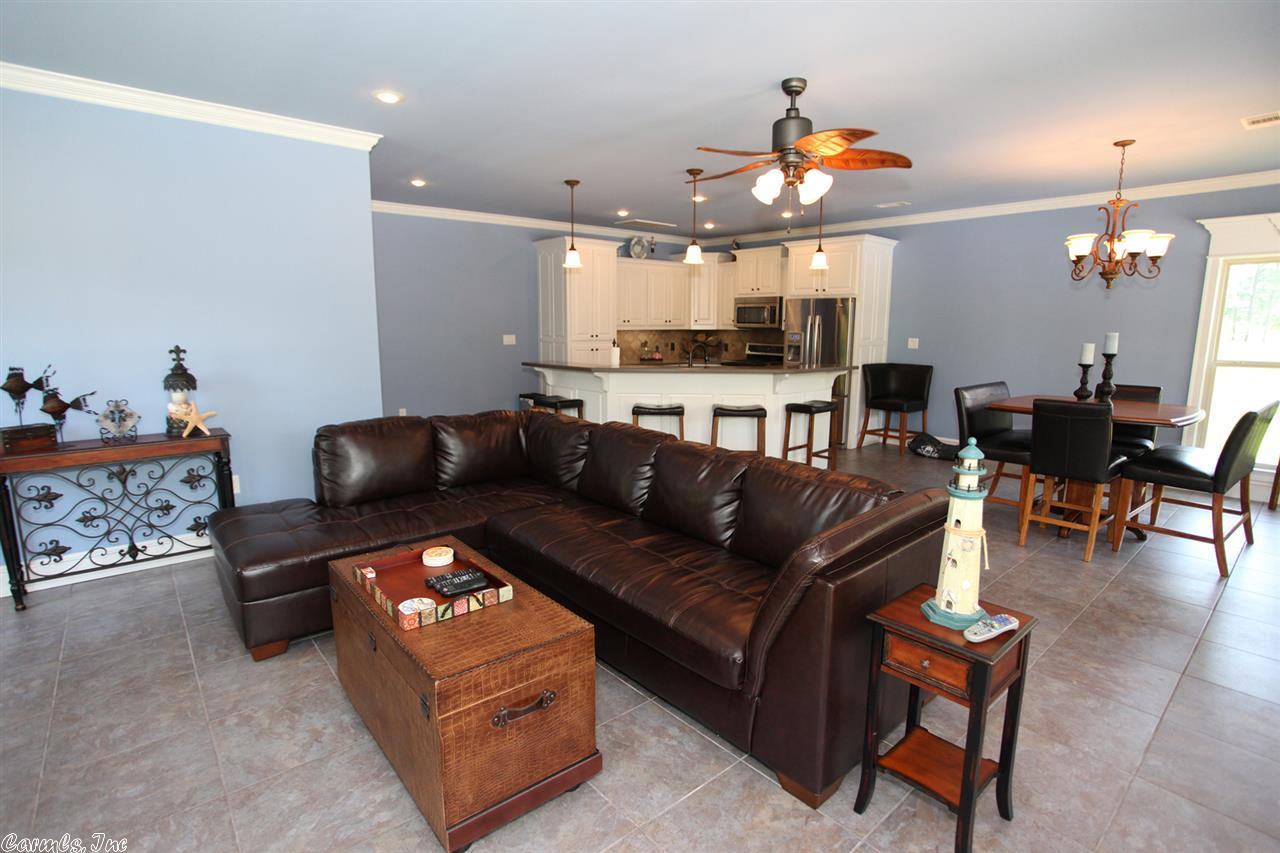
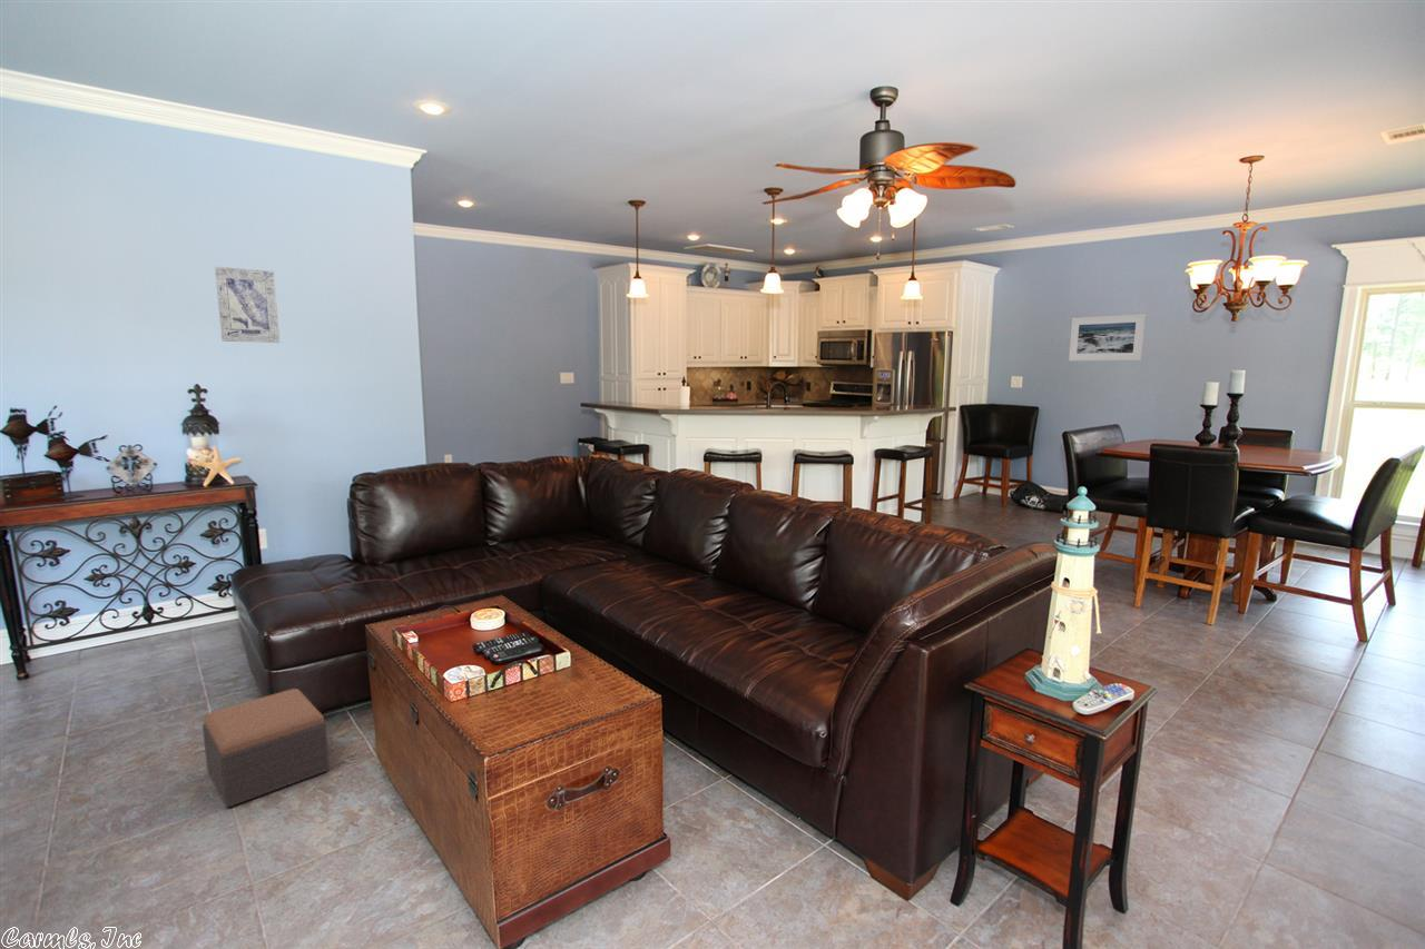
+ wall art (247, 305)
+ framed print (1105, 338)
+ footstool (265, 741)
